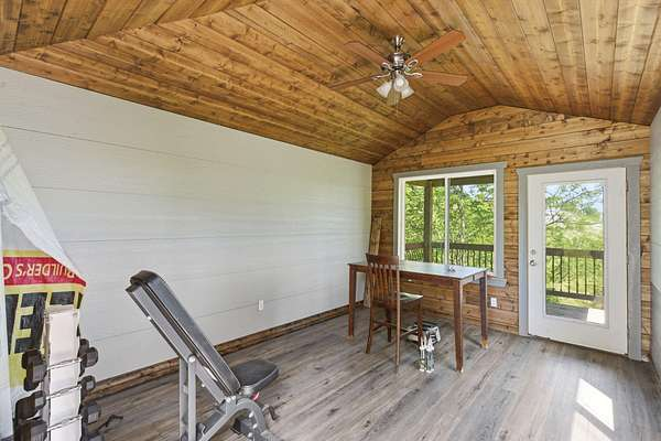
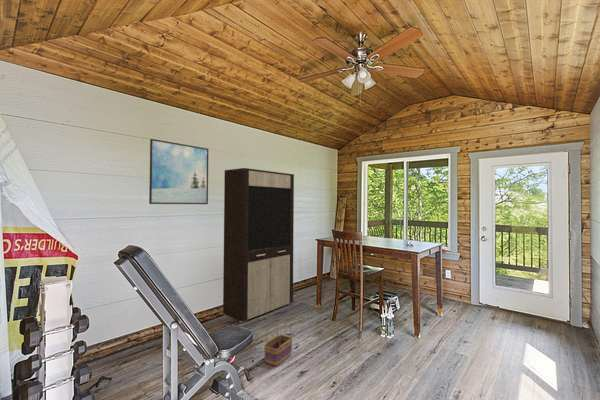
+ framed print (181, 174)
+ basket (278, 341)
+ cabinet (261, 240)
